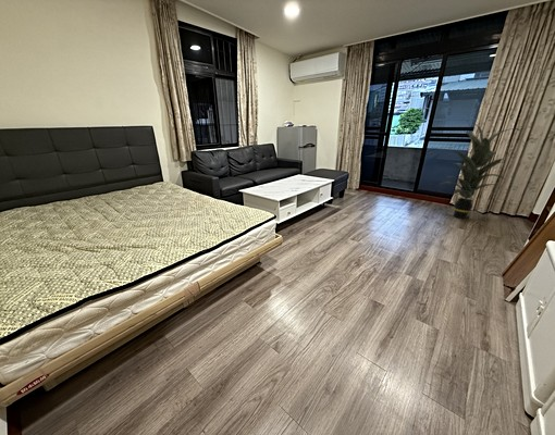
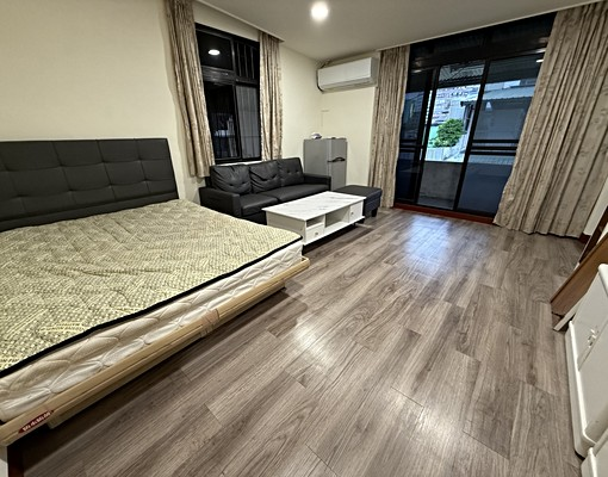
- indoor plant (469, 172)
